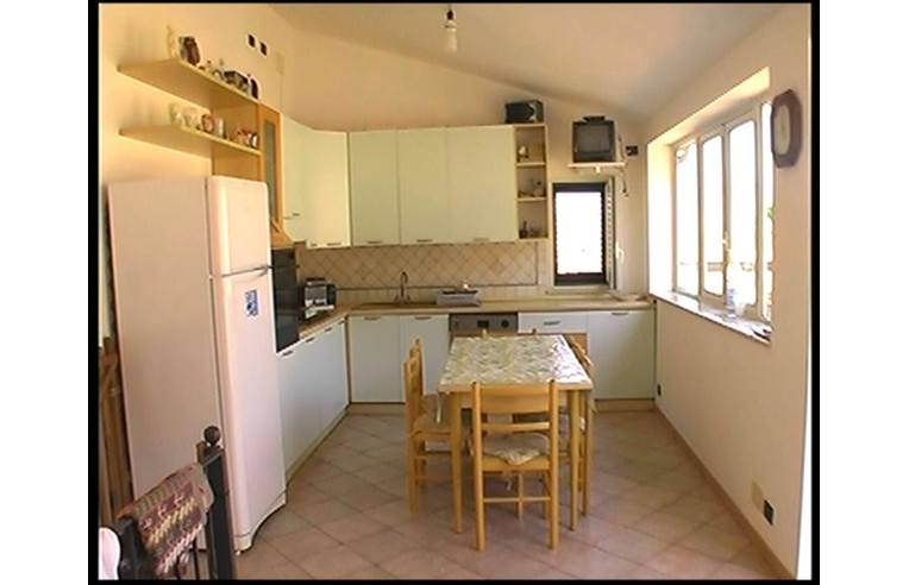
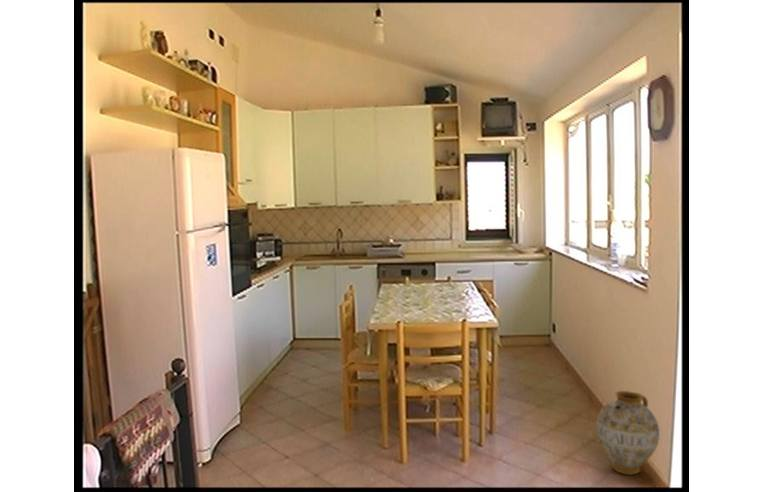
+ ceramic jug (627, 431)
